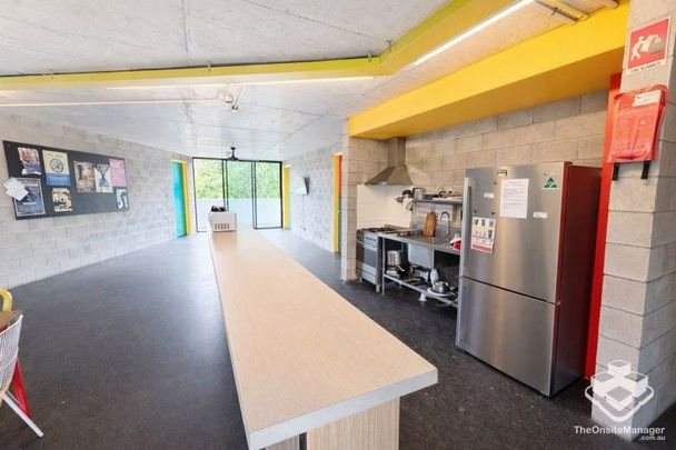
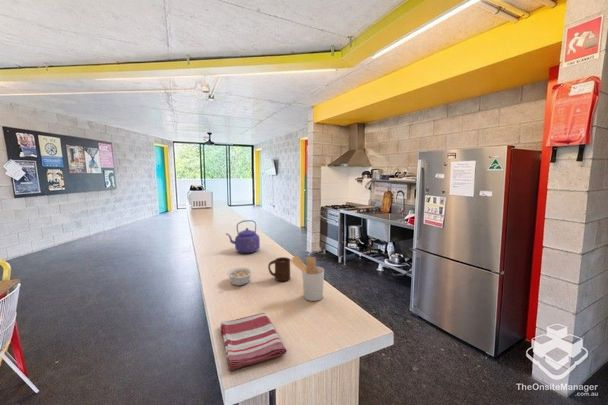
+ utensil holder (307, 276)
+ dish towel (250, 336)
+ legume (240, 276)
+ cup (280, 269)
+ kettle (242, 236)
